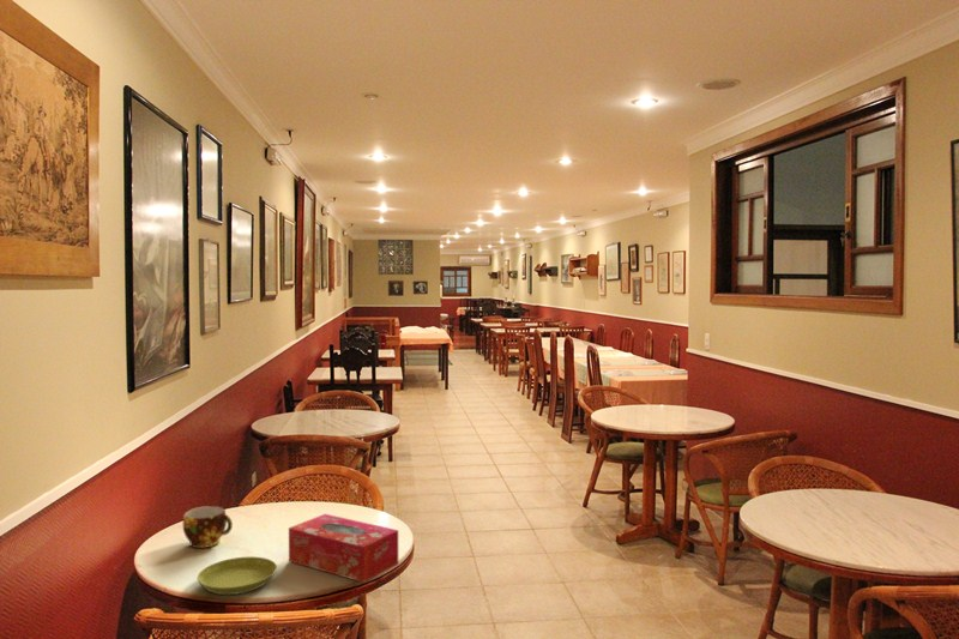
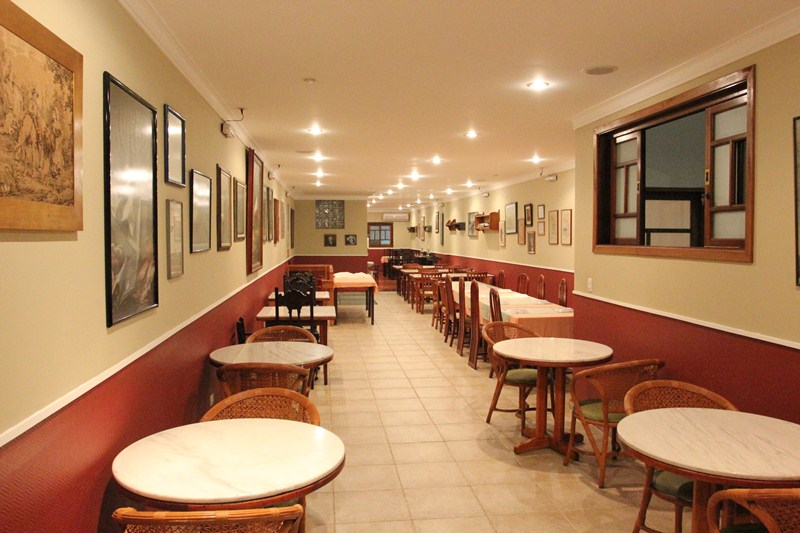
- saucer (237, 577)
- tissue box (343, 545)
- cup (207, 526)
